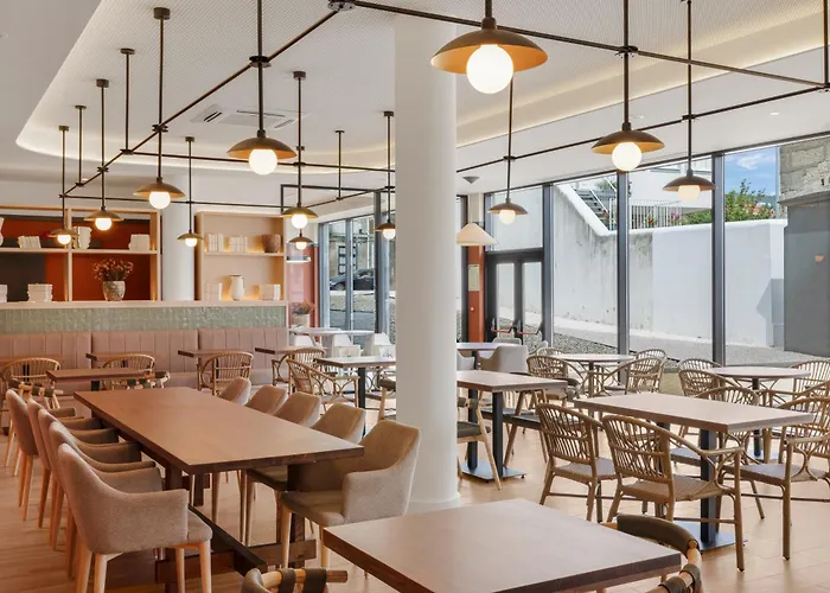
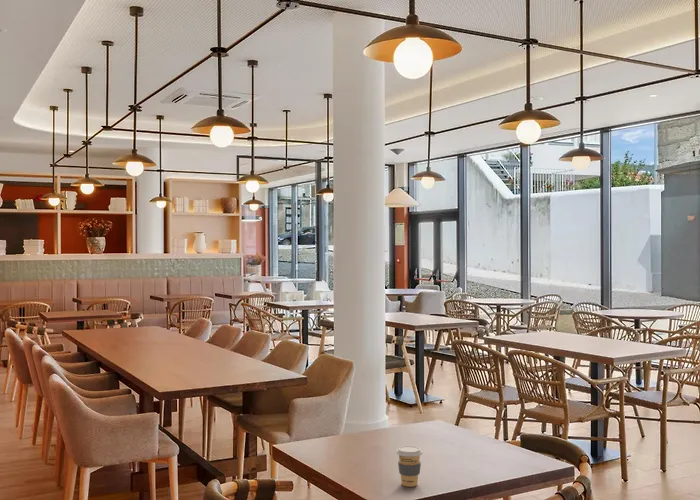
+ coffee cup (409, 466)
